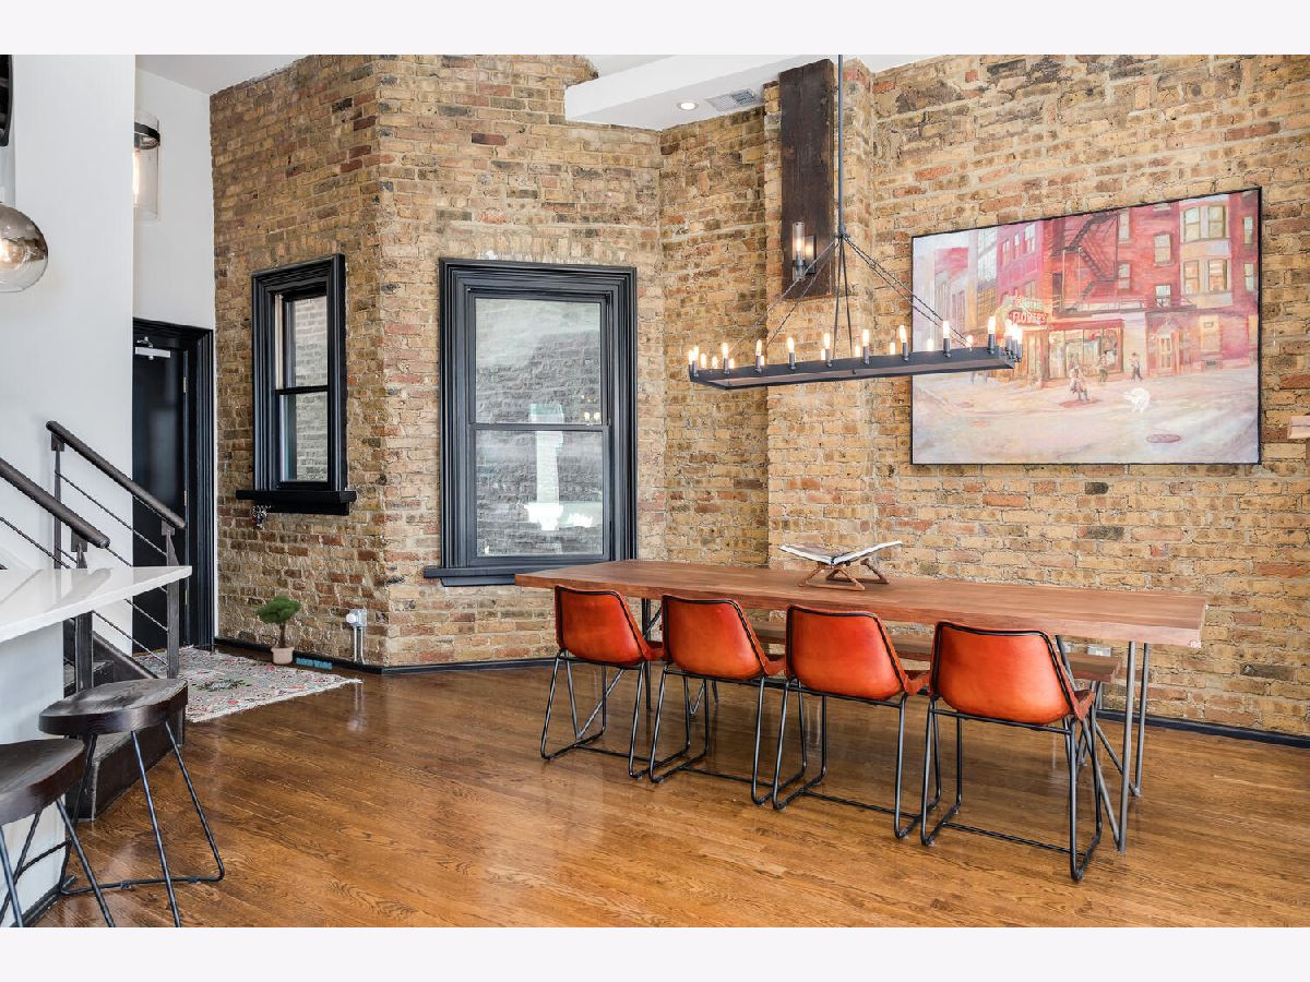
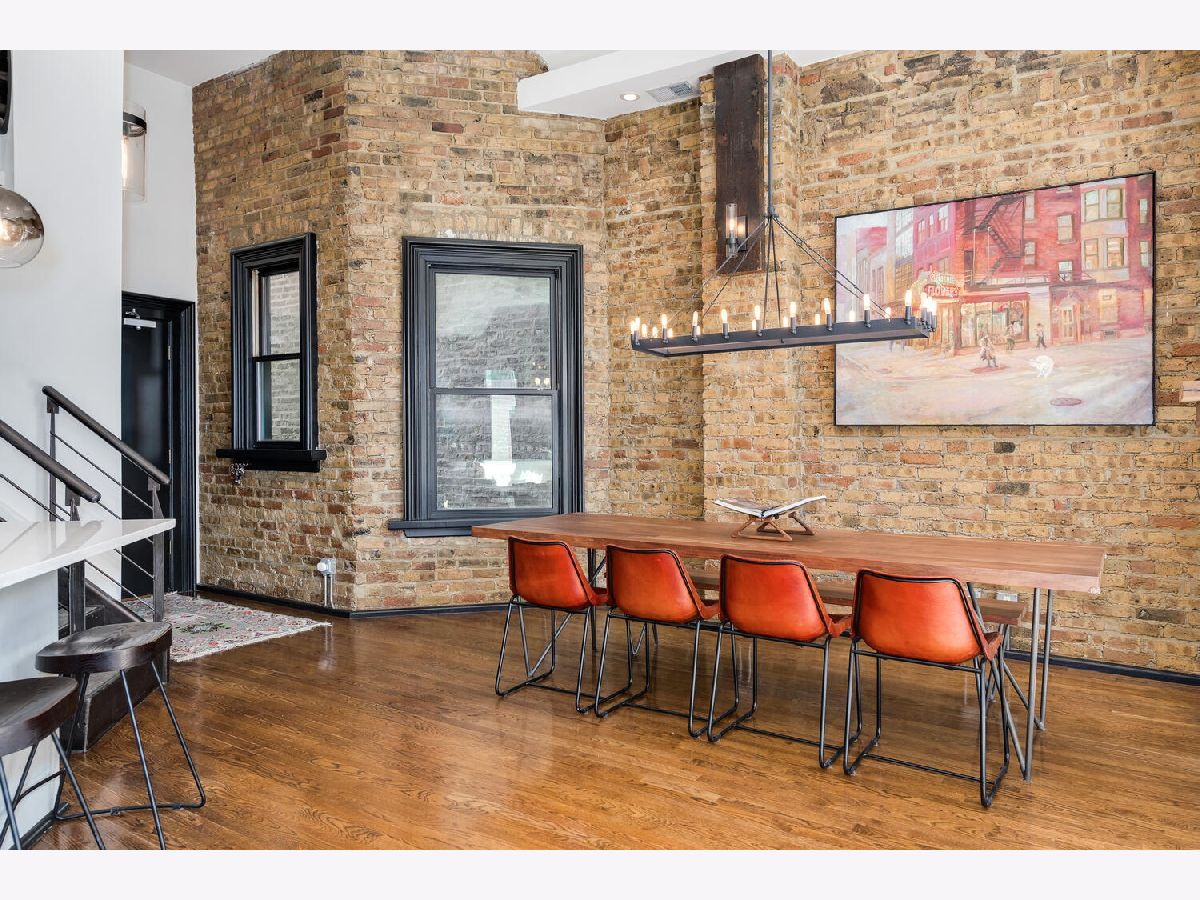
- potted tree (285, 626)
